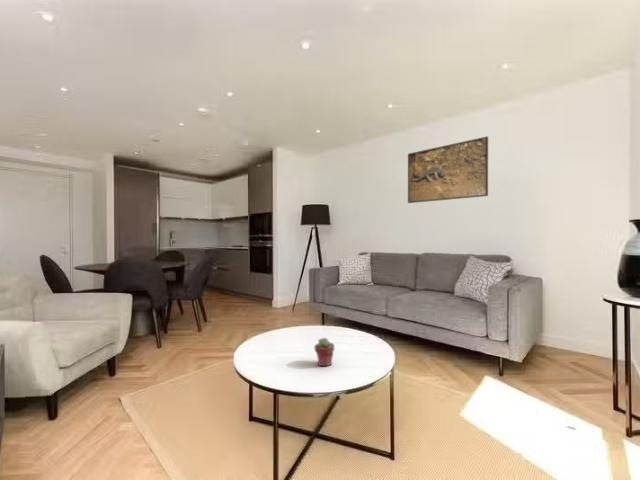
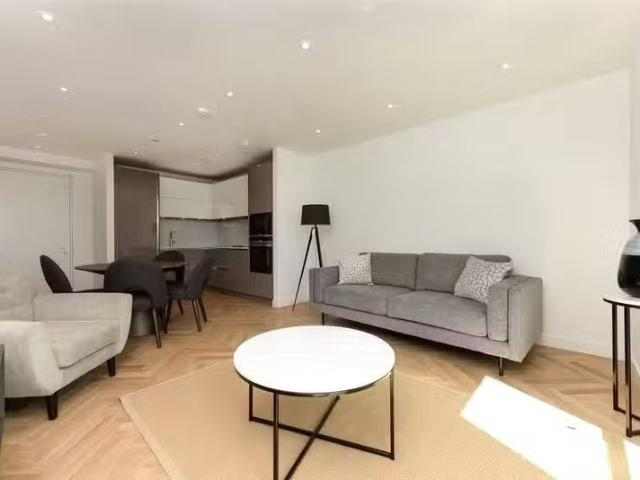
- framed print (444, 172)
- potted succulent (324, 350)
